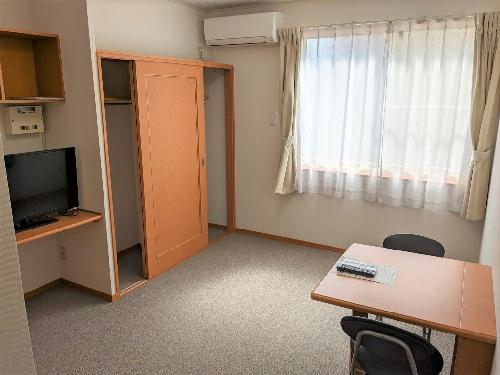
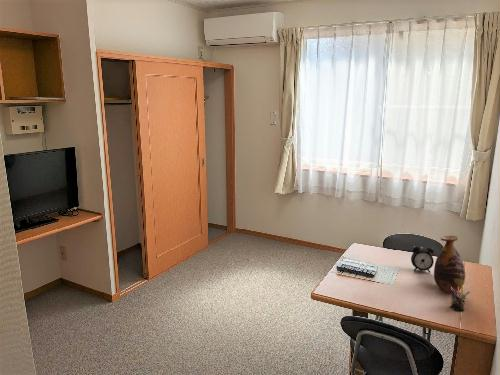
+ vase (450, 263)
+ pen holder (459, 297)
+ alarm clock (422, 259)
